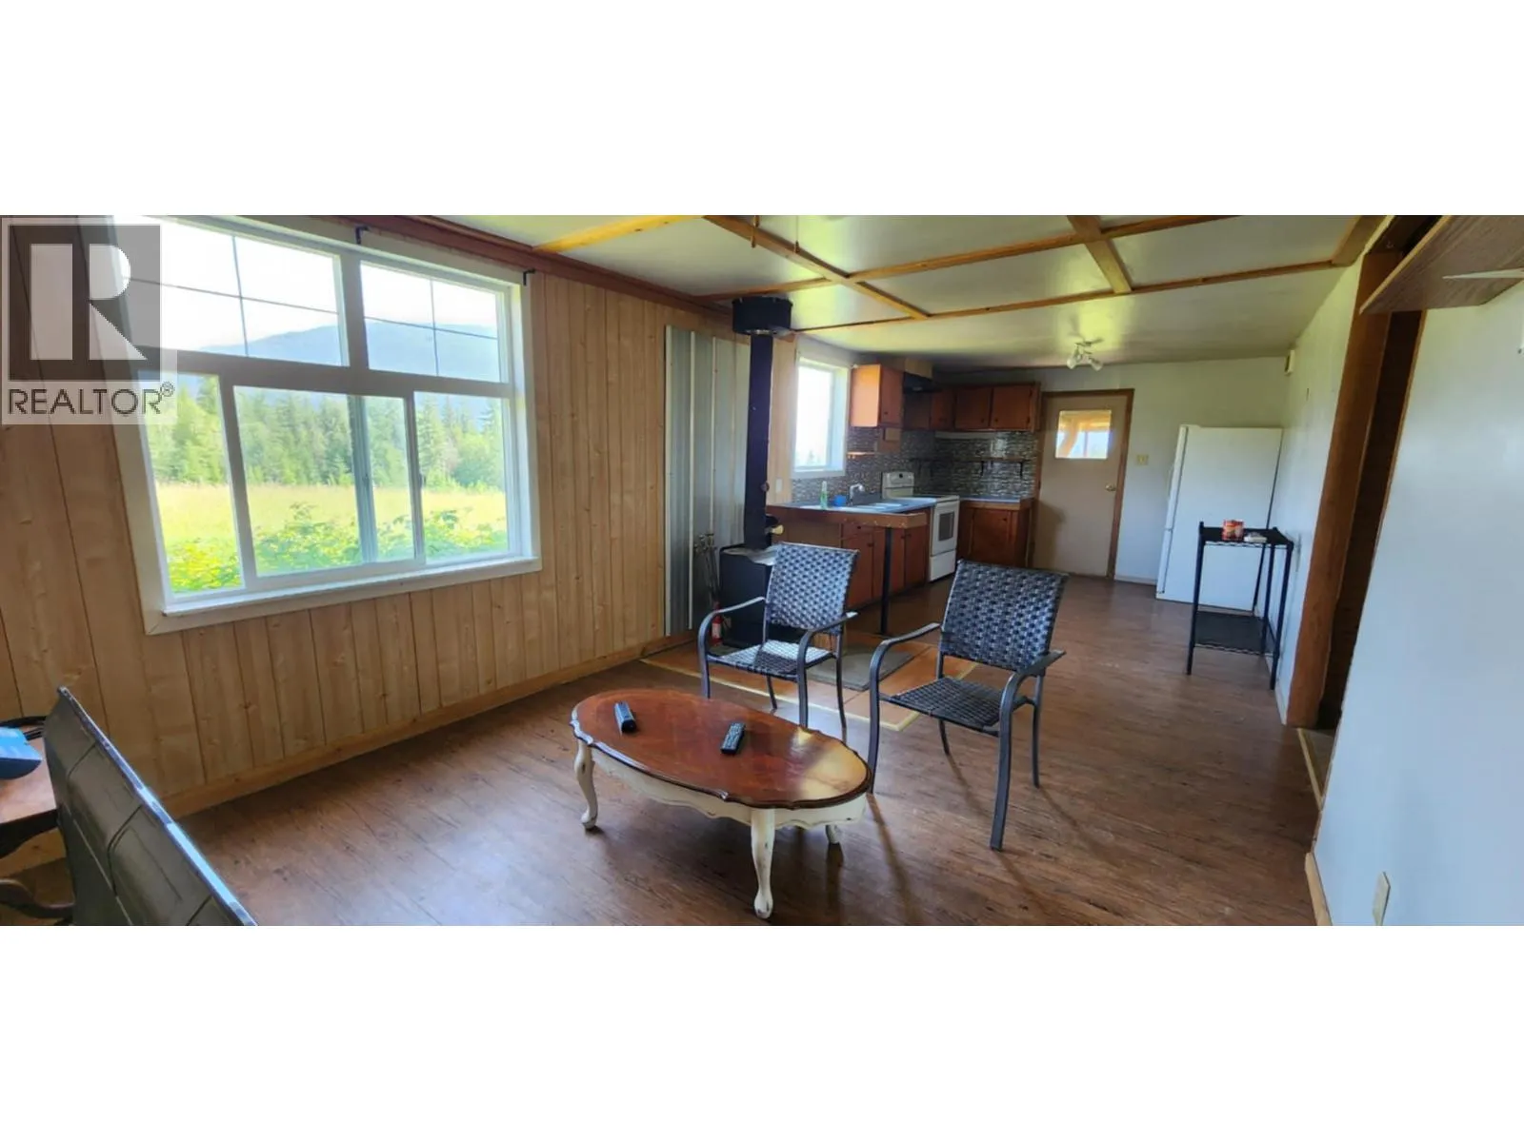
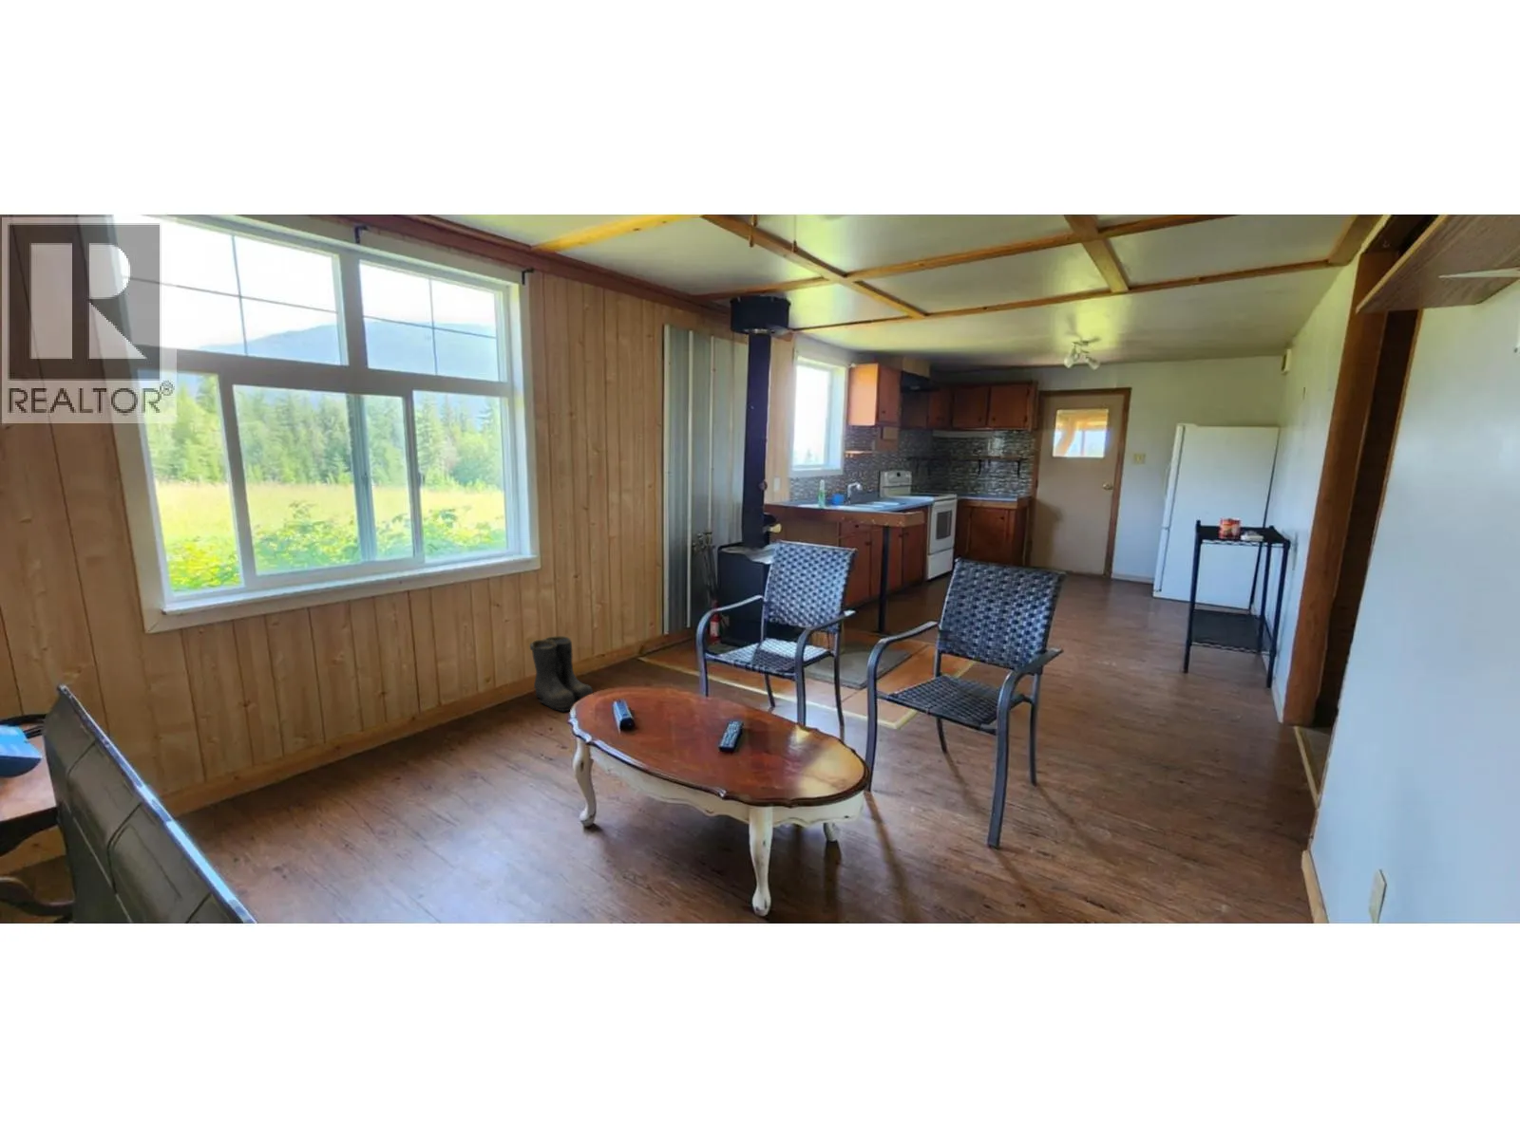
+ boots (560, 671)
